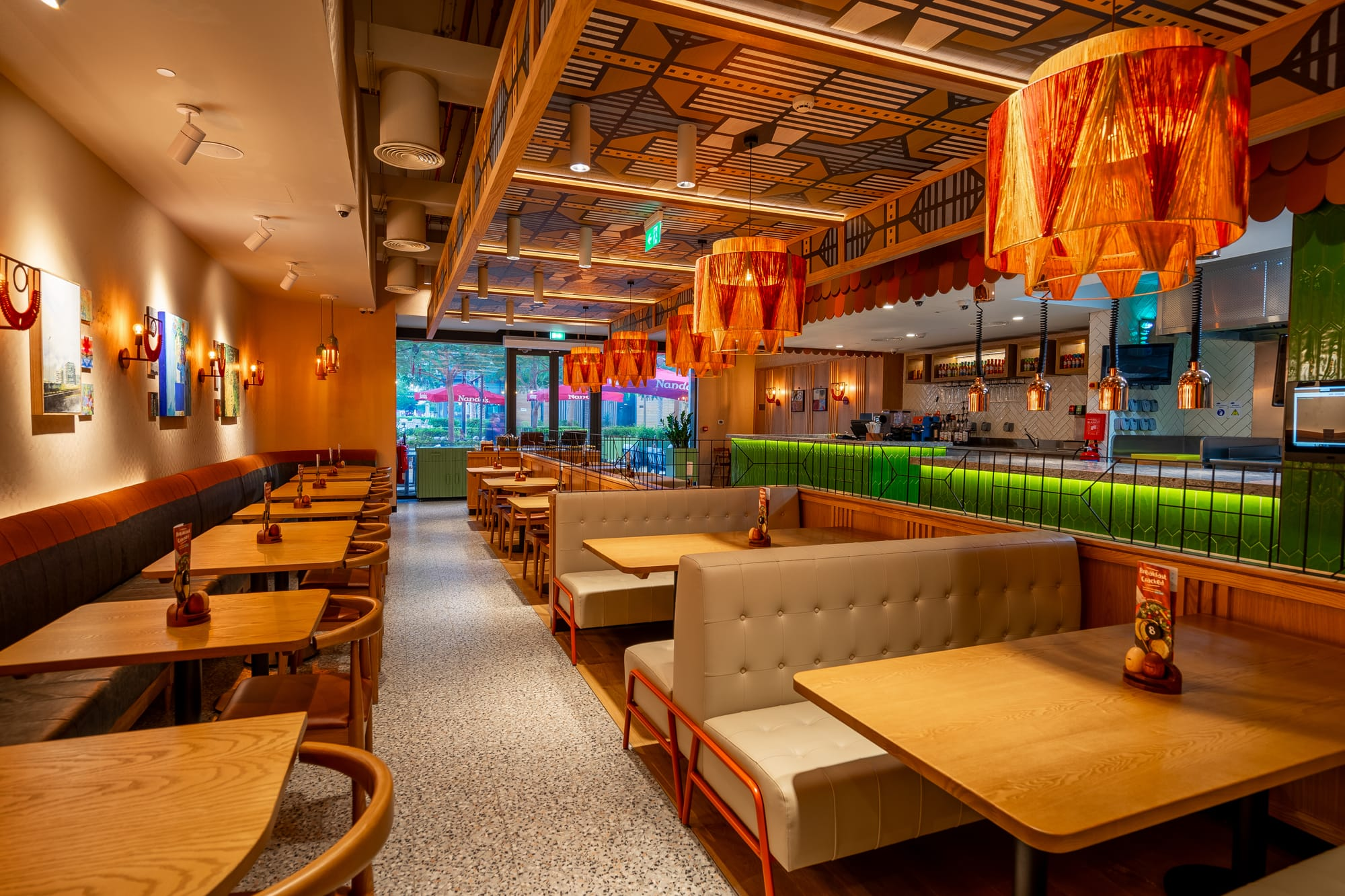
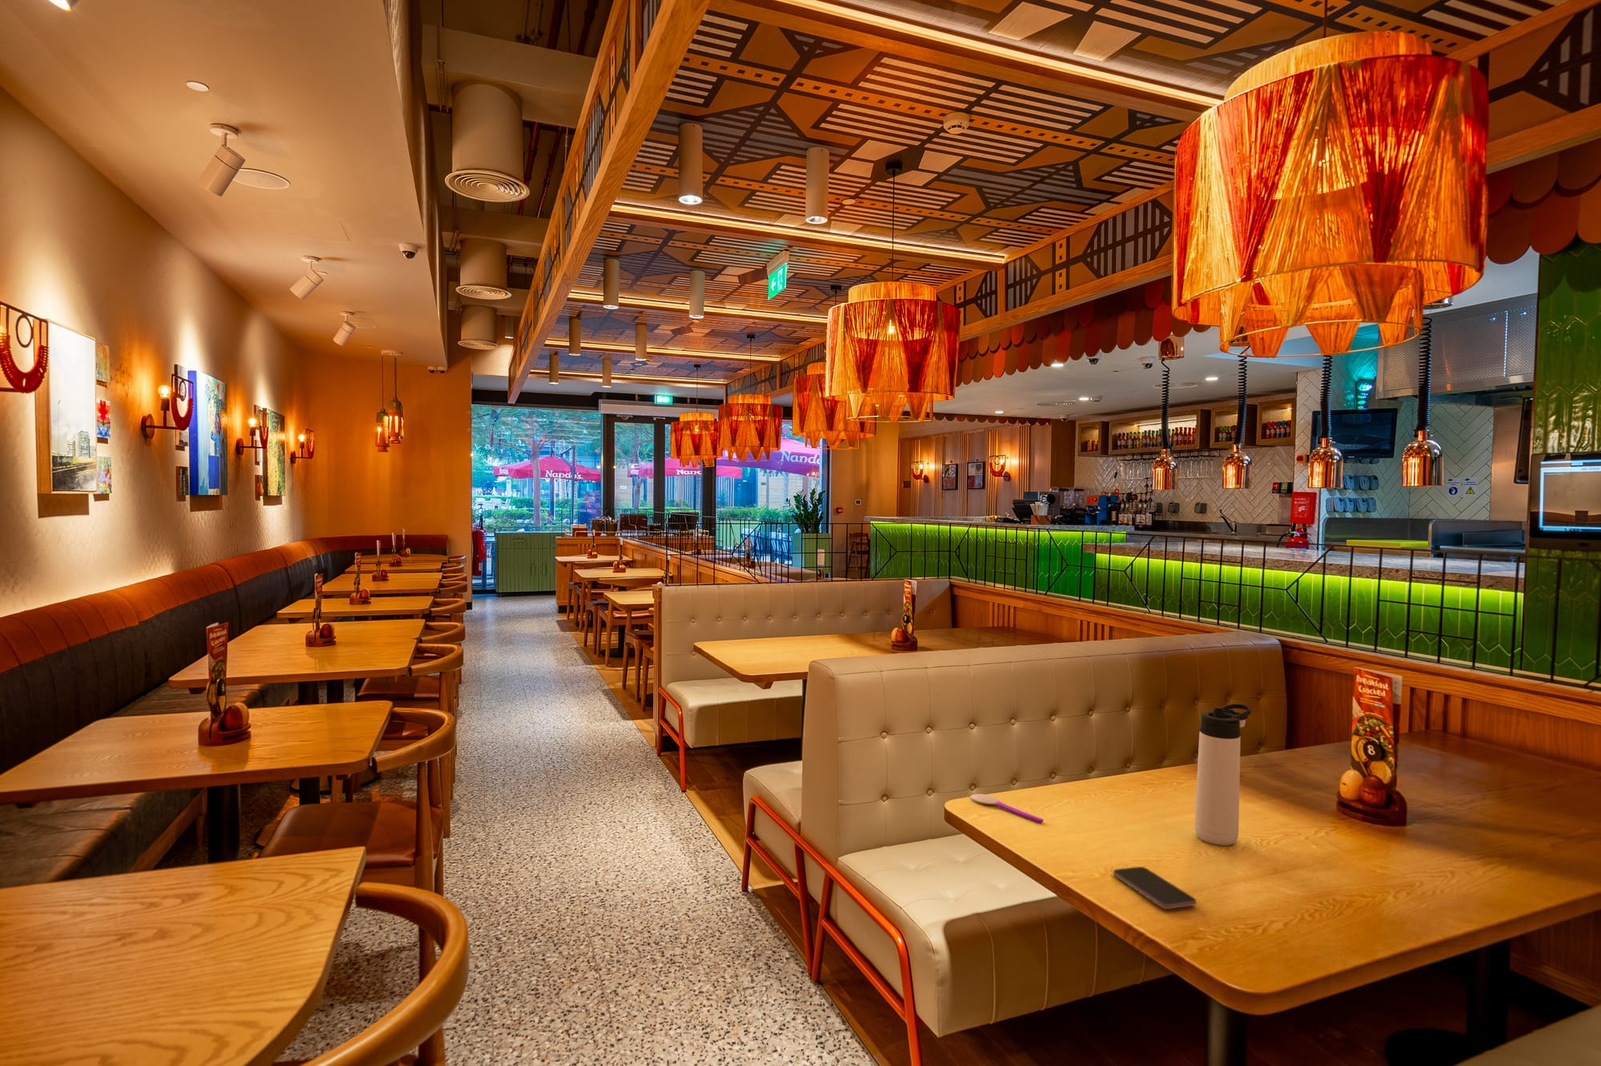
+ thermos bottle (1224, 772)
+ spoon (1006, 807)
+ smartphone (1152, 886)
